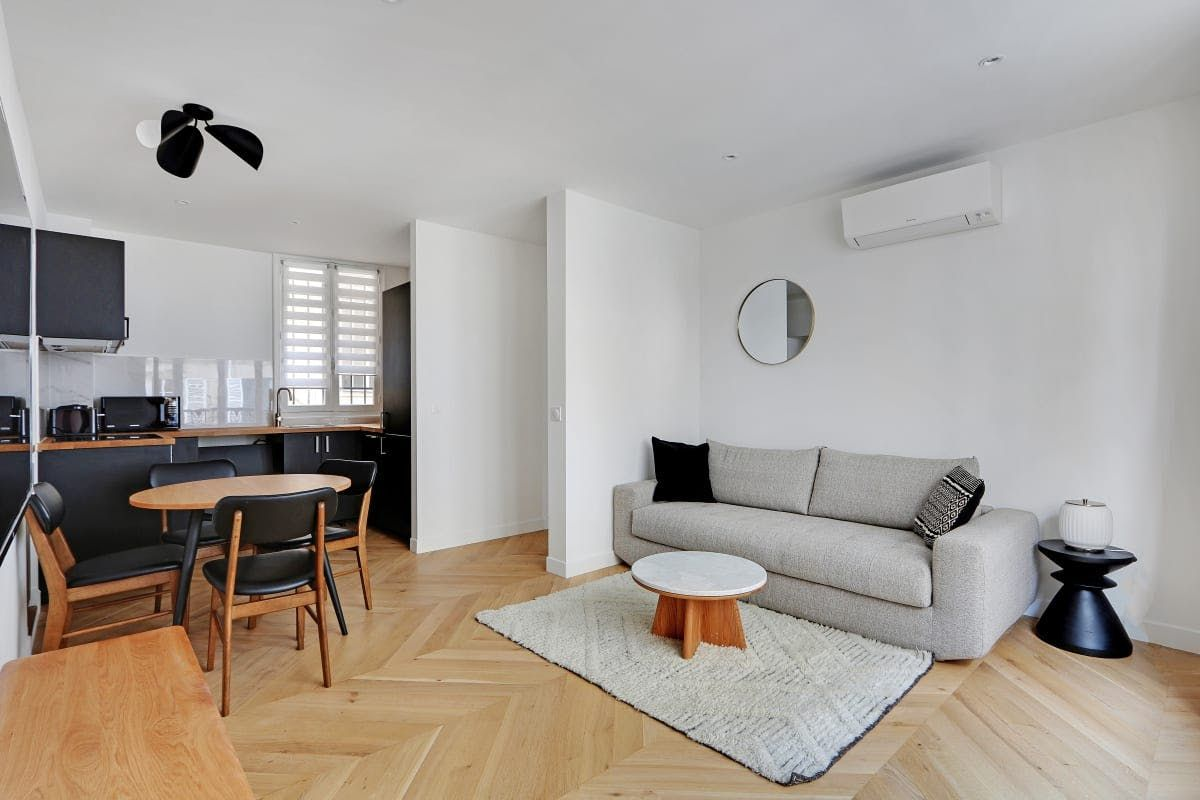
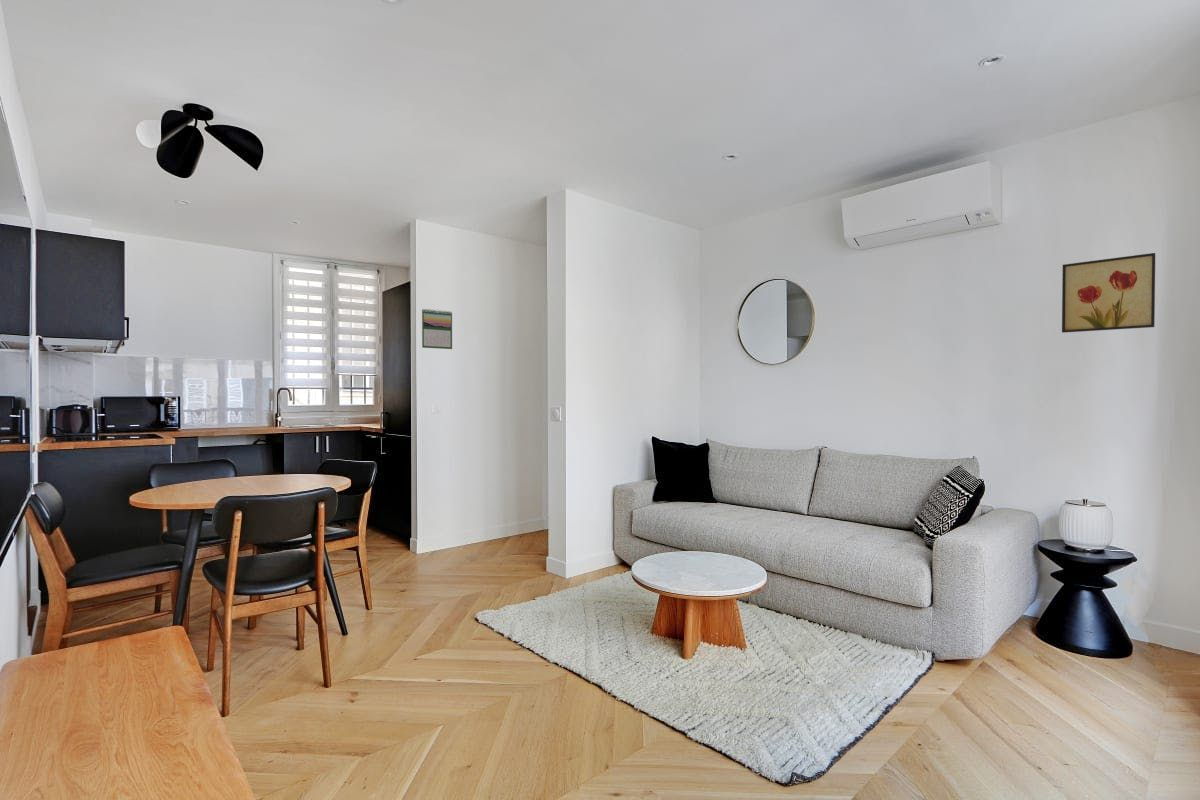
+ wall art (1106, 294)
+ calendar (437, 328)
